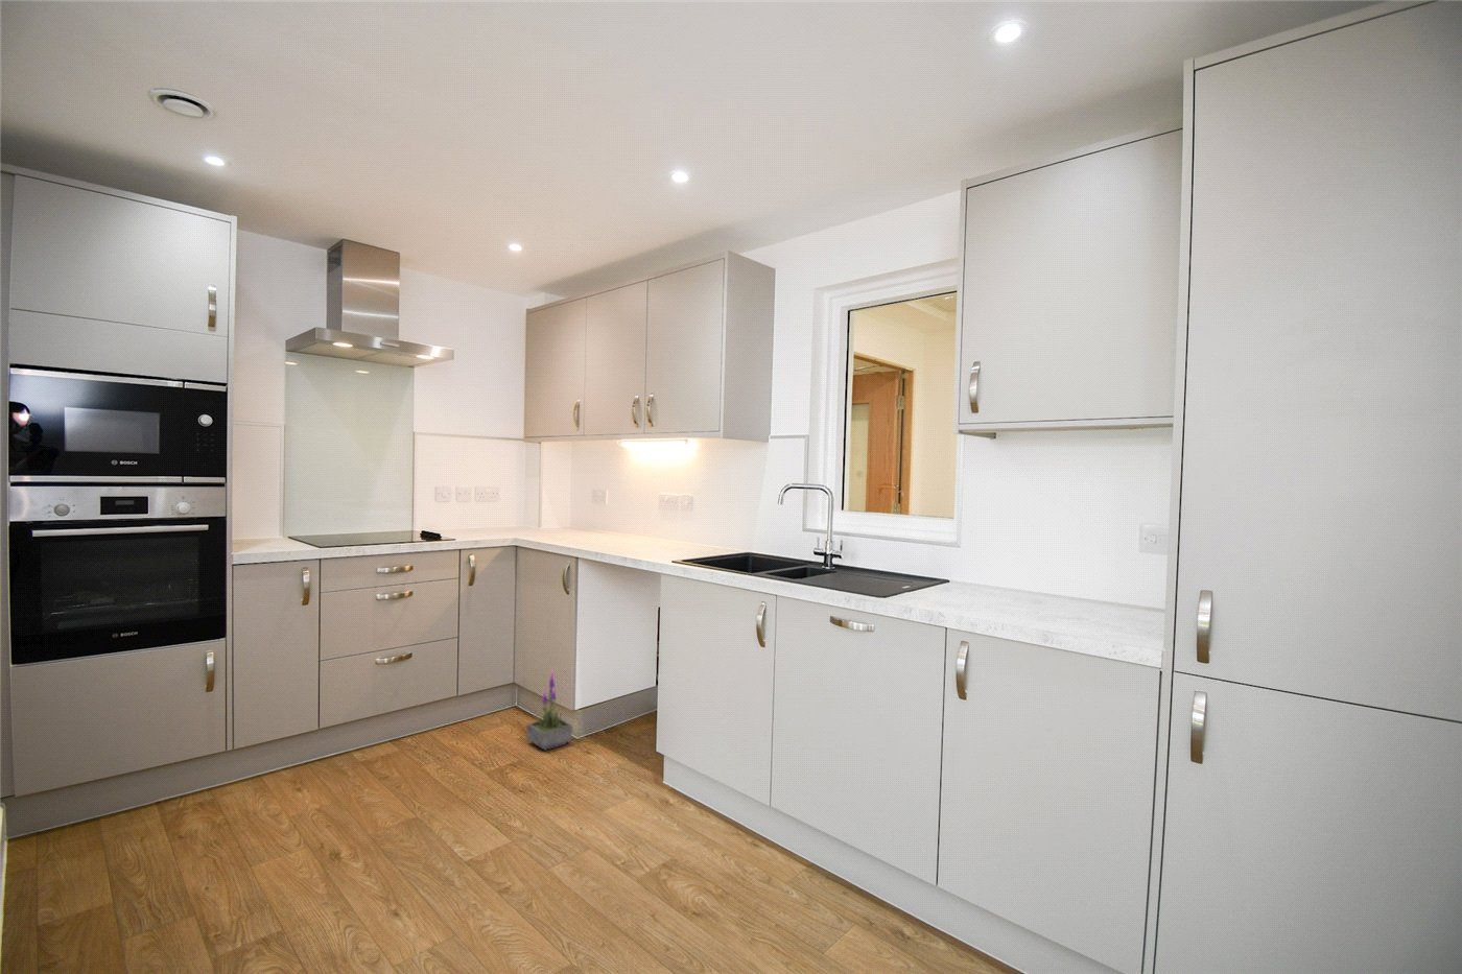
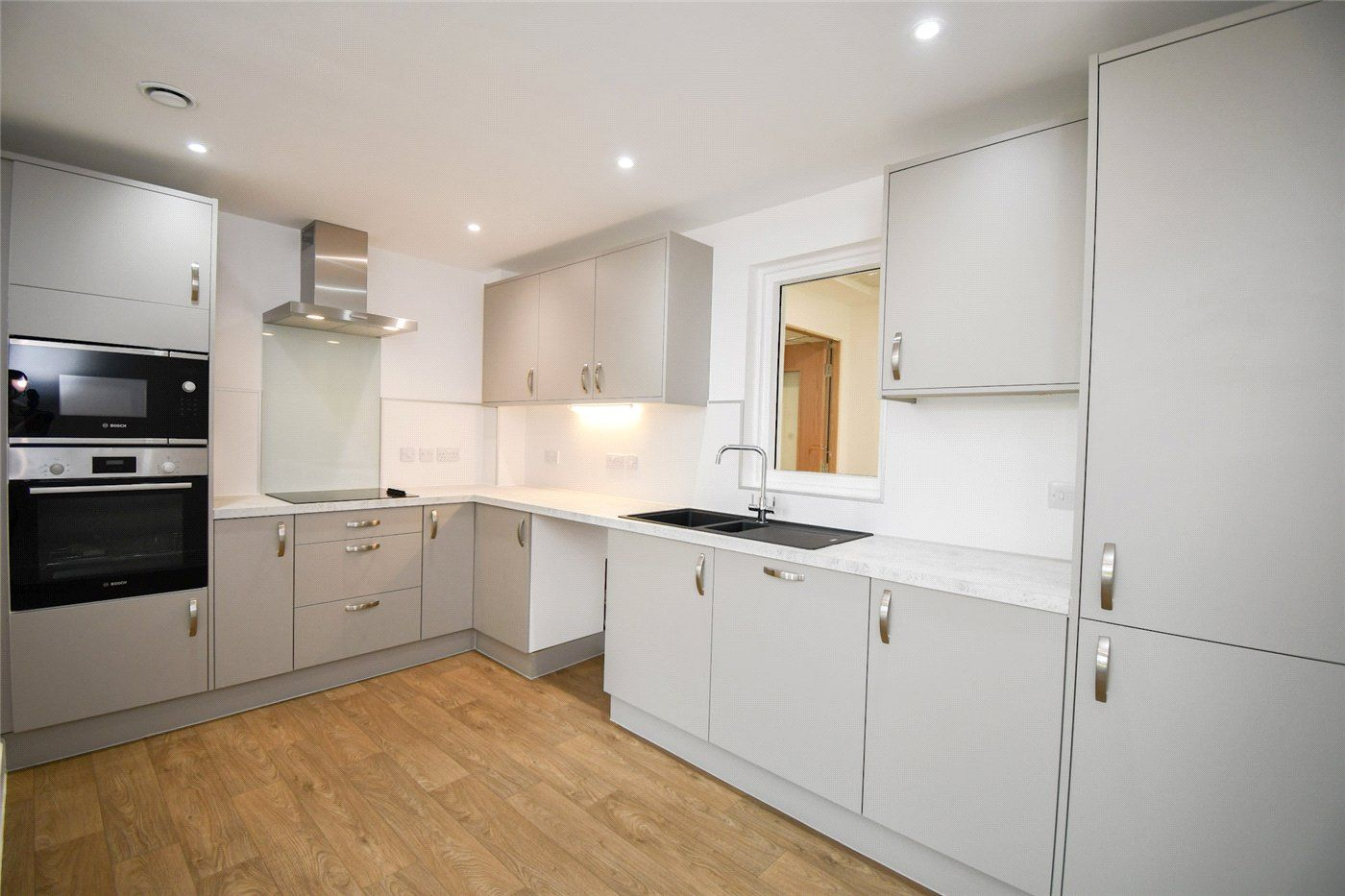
- potted plant (550, 705)
